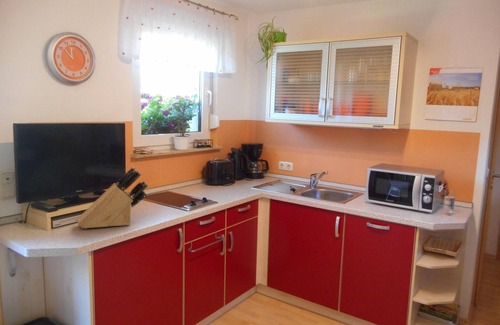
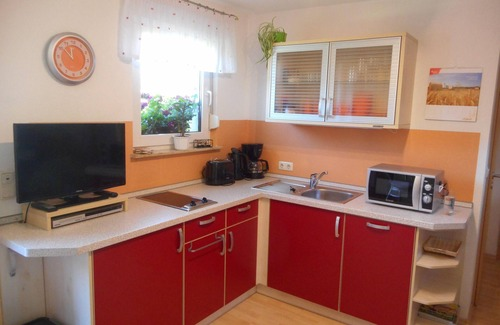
- knife block (113, 196)
